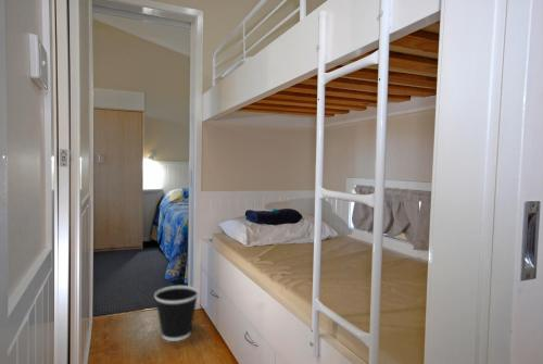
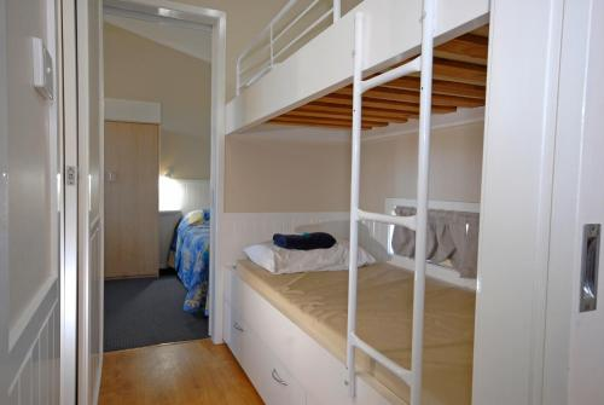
- wastebasket (176, 313)
